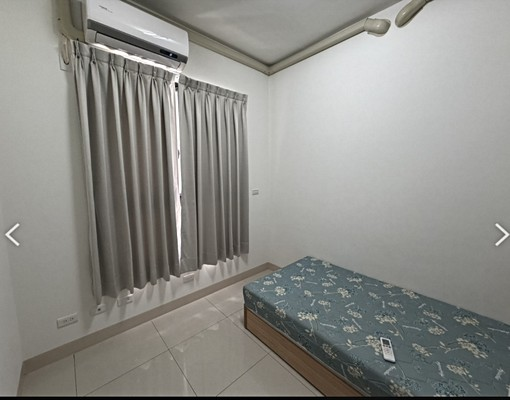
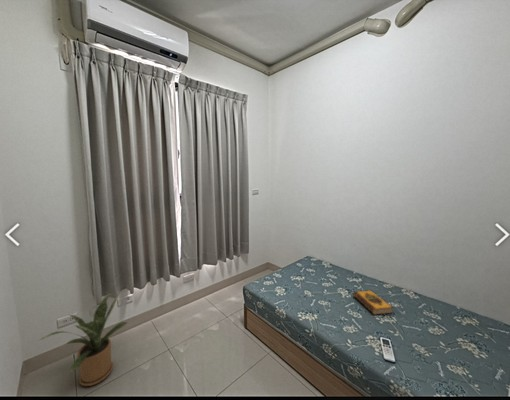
+ house plant (91, 338)
+ hardback book (371, 301)
